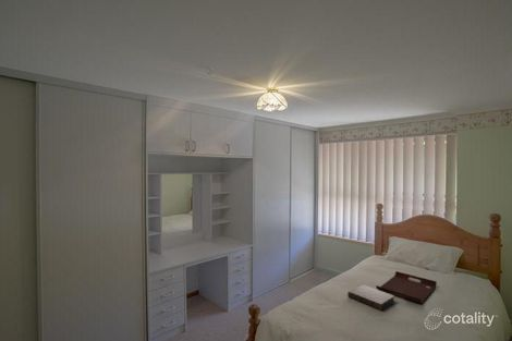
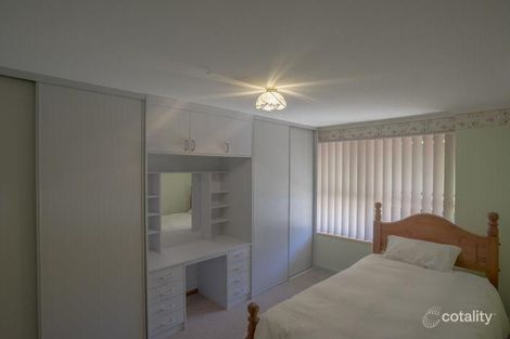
- serving tray (406, 285)
- book (370, 296)
